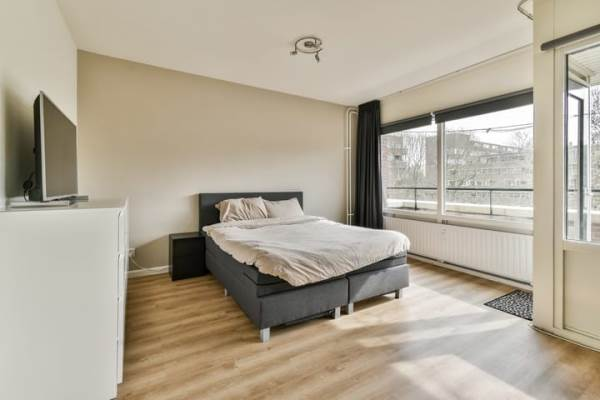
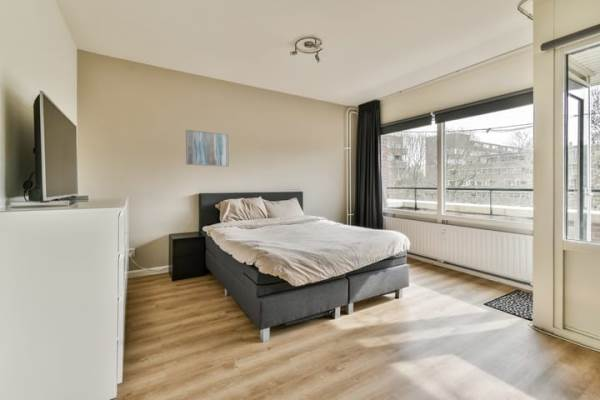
+ wall art (208, 148)
